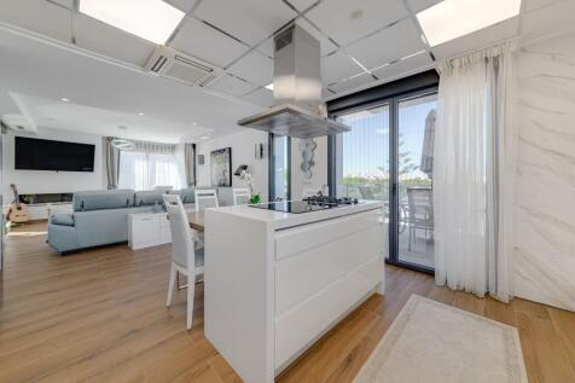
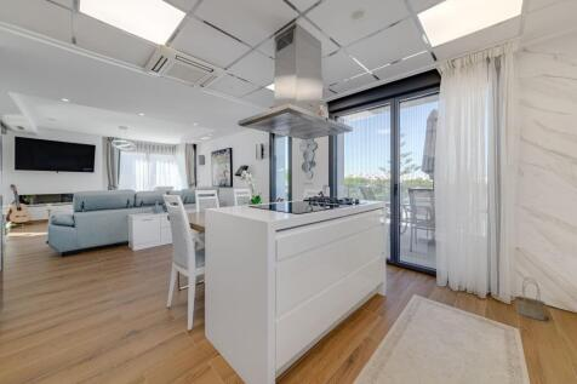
+ basket (530, 298)
